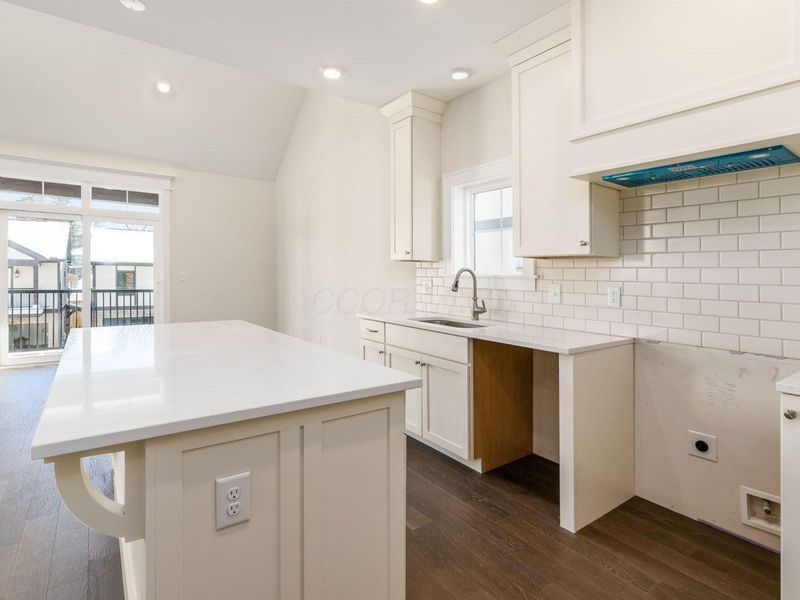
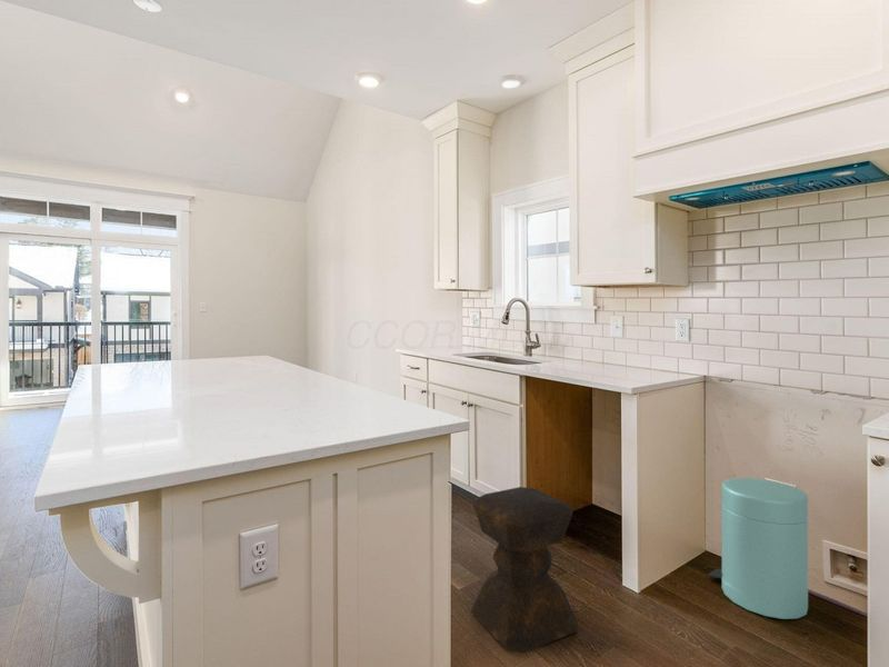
+ trash can (756, 539)
+ stool (522, 558)
